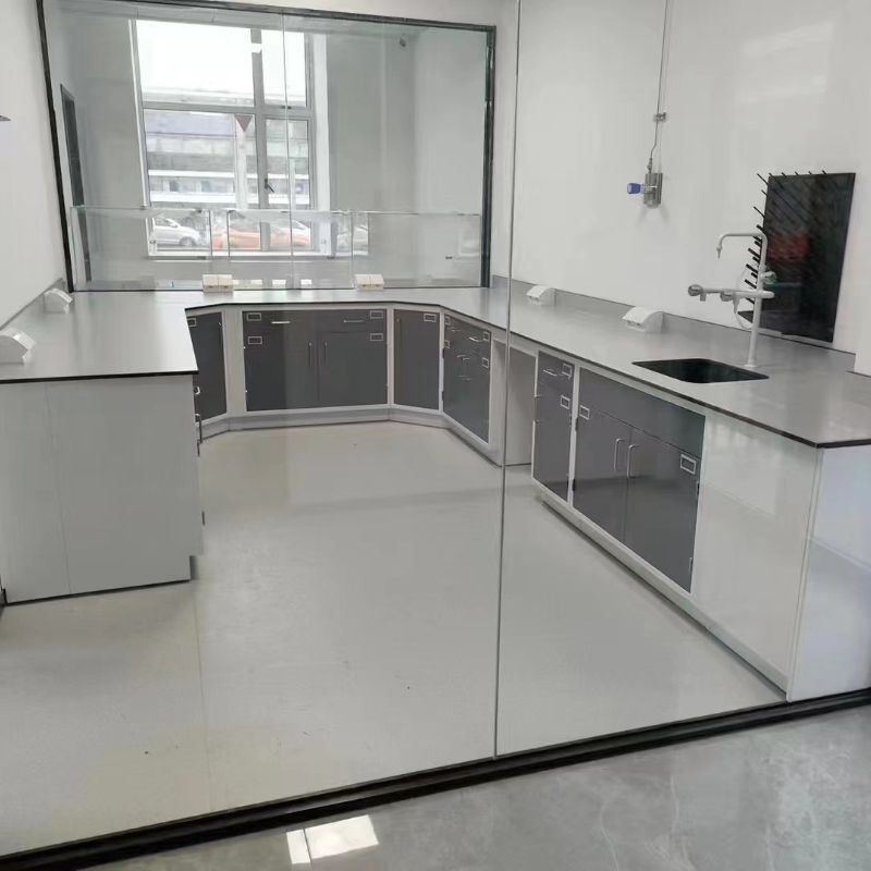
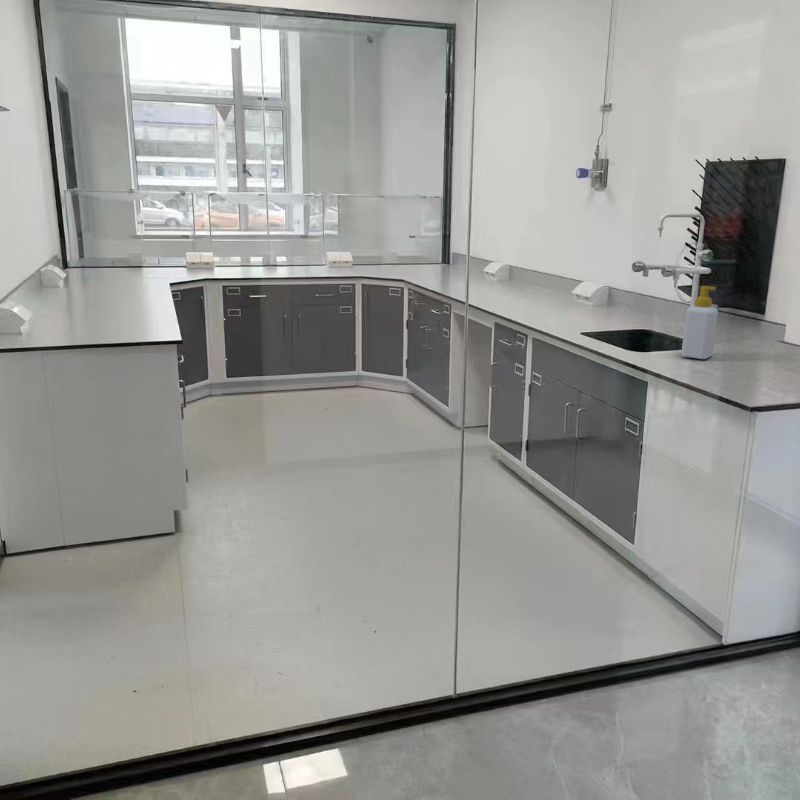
+ soap bottle (700, 322)
